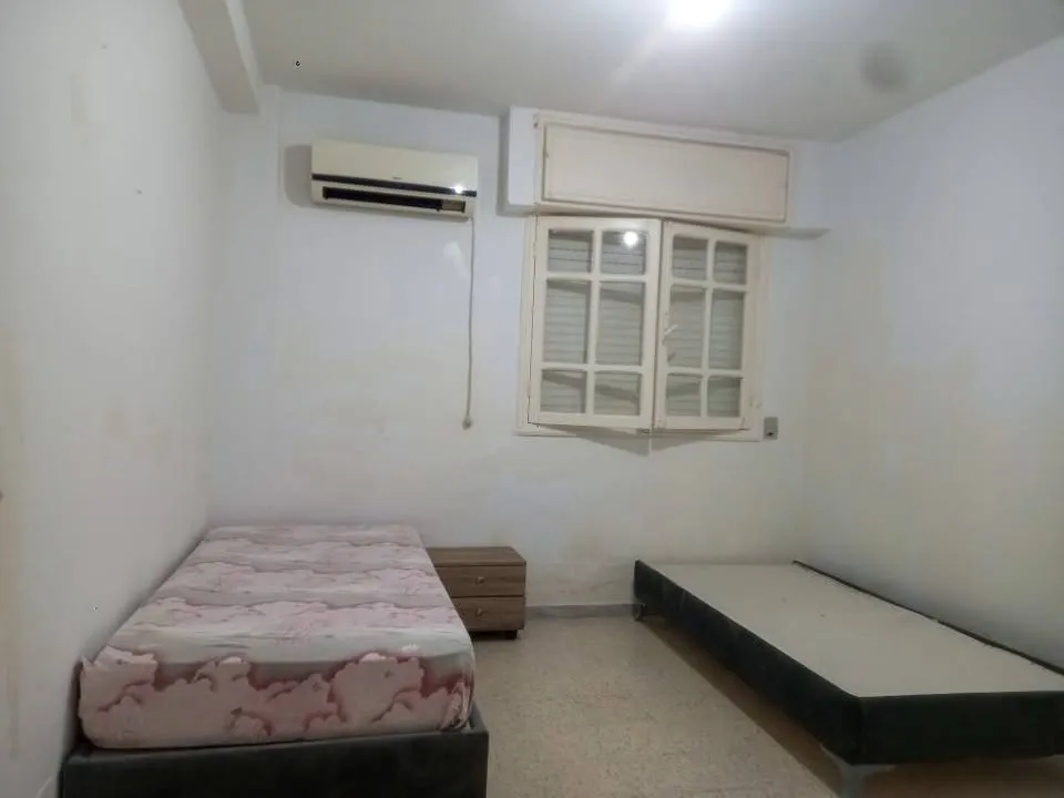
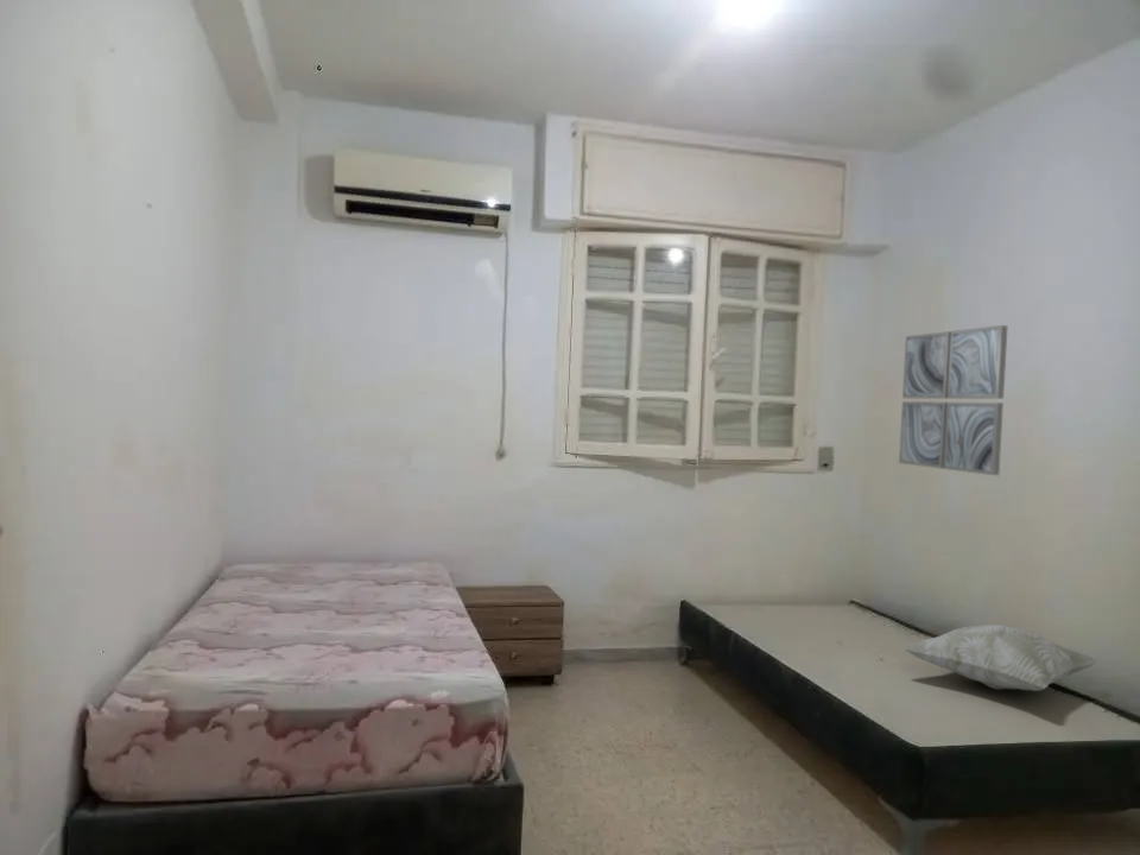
+ decorative pillow (999, 656)
+ wall art (948, 398)
